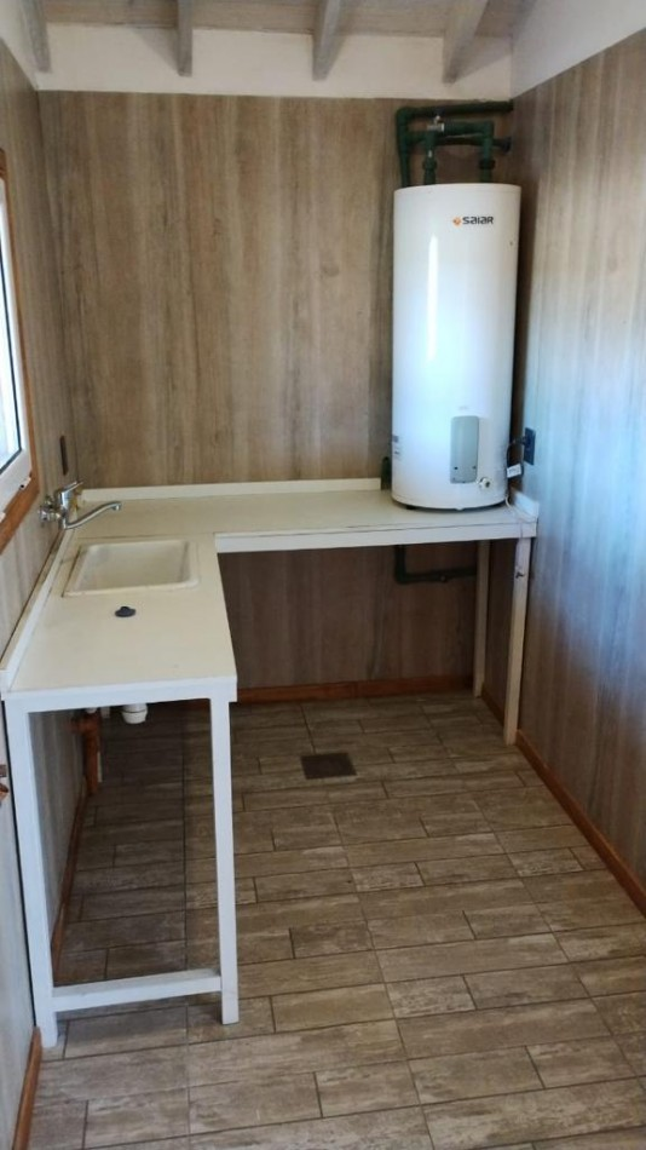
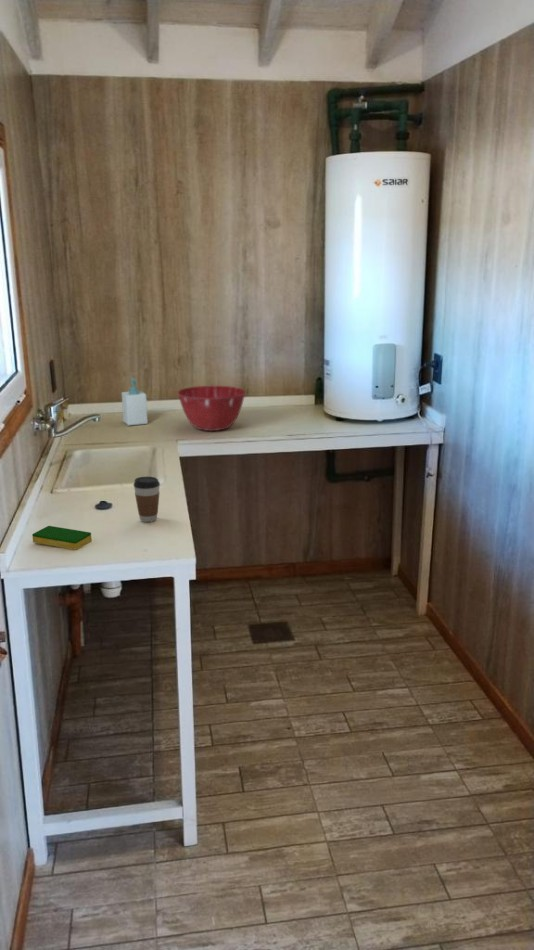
+ soap bottle (134, 400)
+ coffee cup (147, 499)
+ dish sponge (62, 537)
+ mixing bowl (212, 409)
